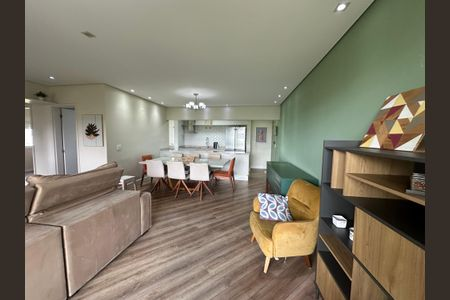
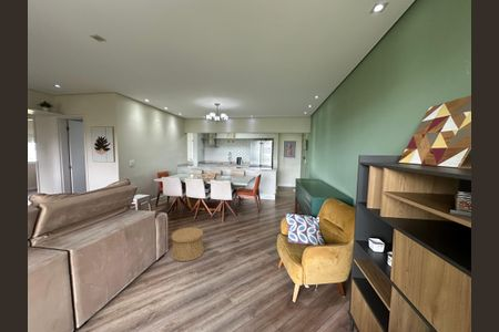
+ basket (187, 242)
